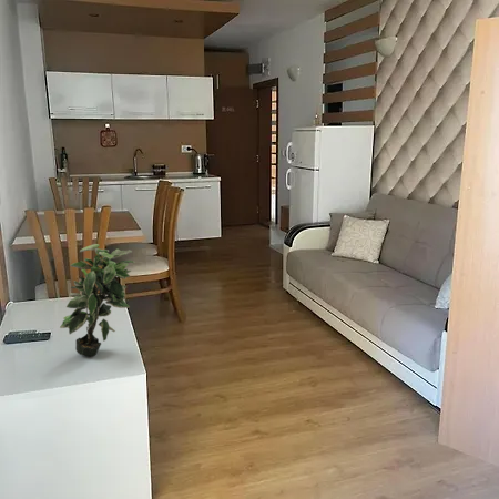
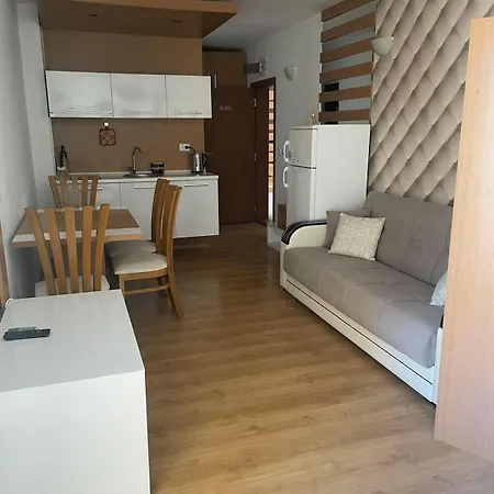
- potted plant (99, 299)
